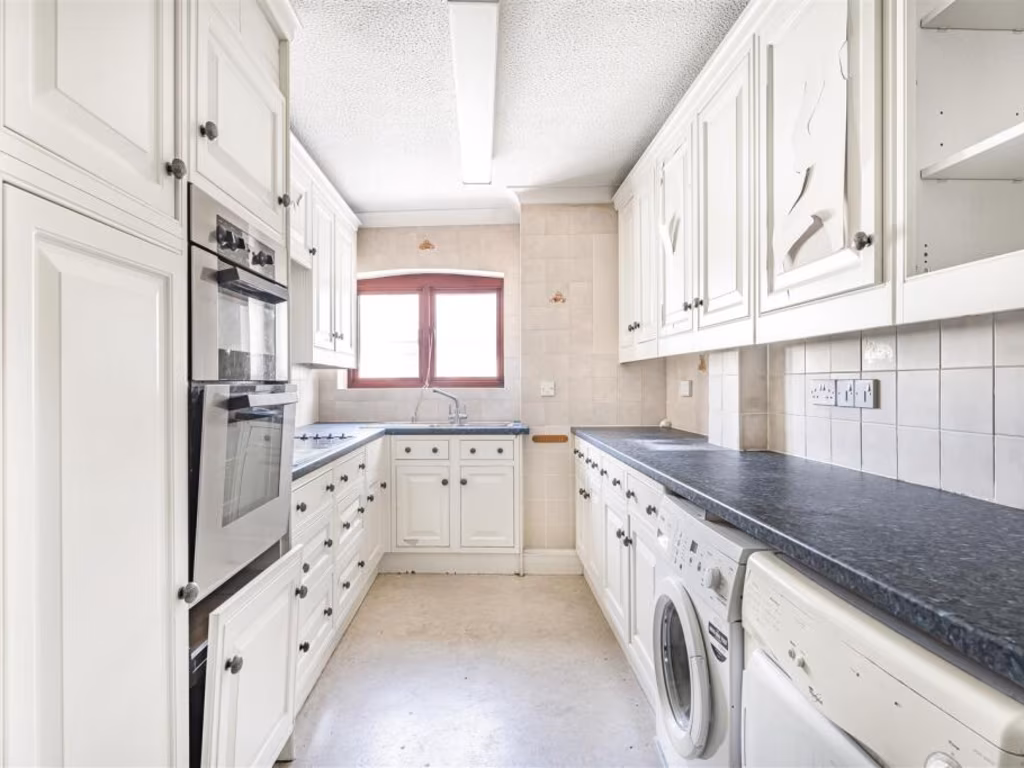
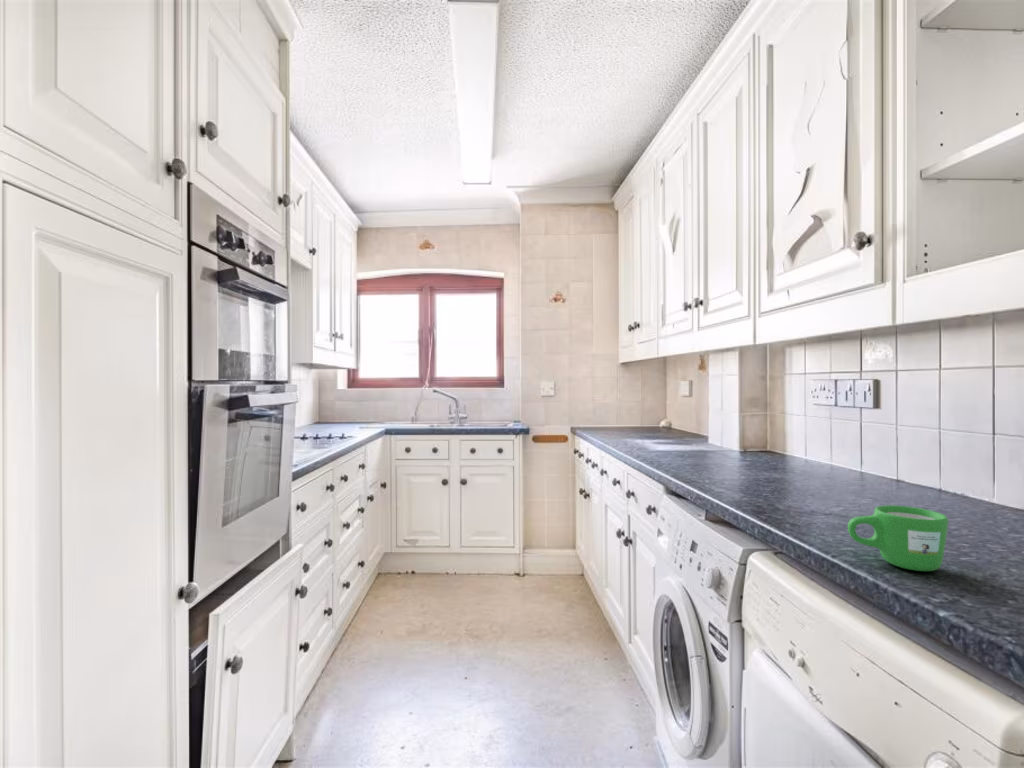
+ mug (895, 537)
